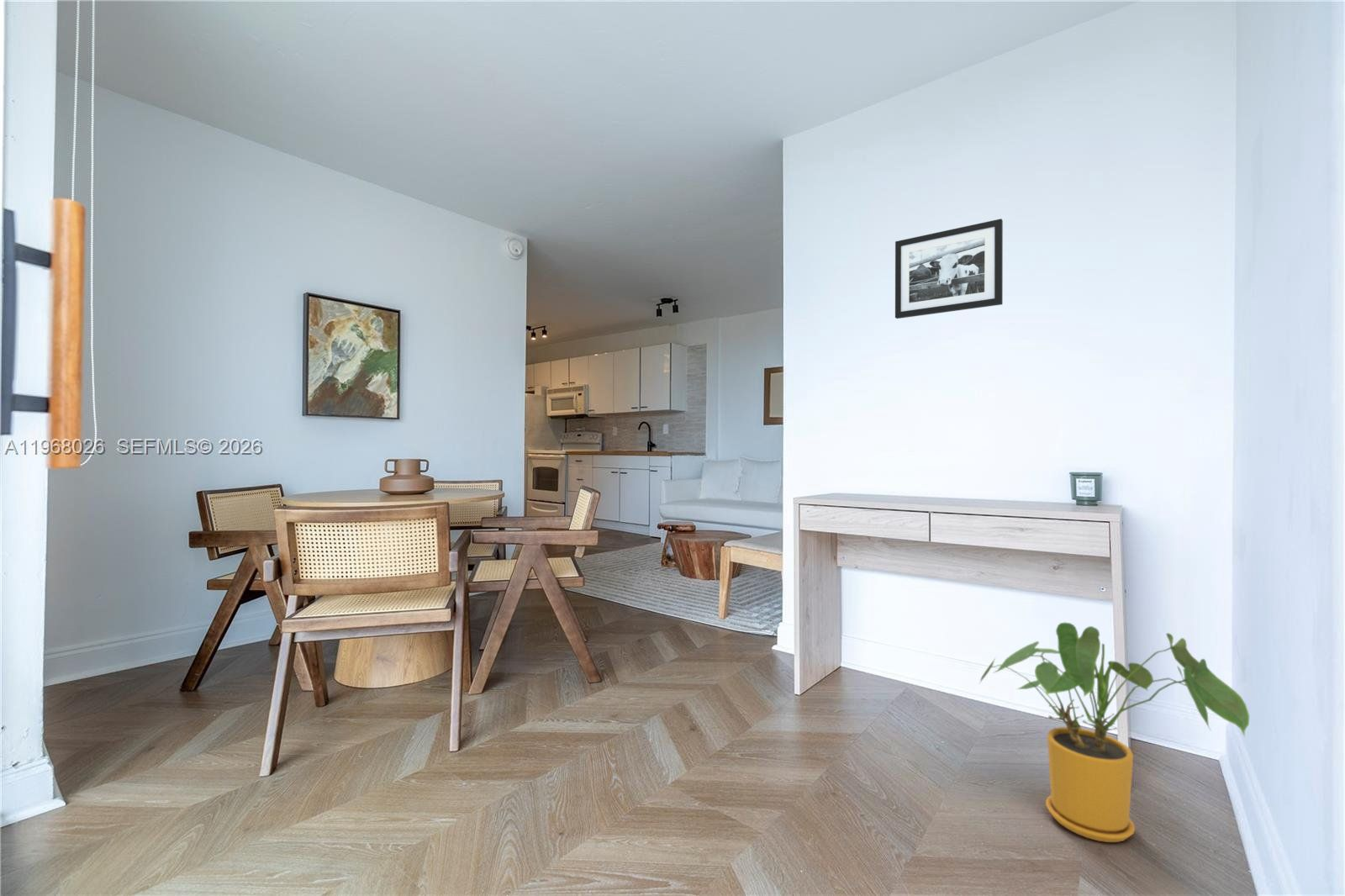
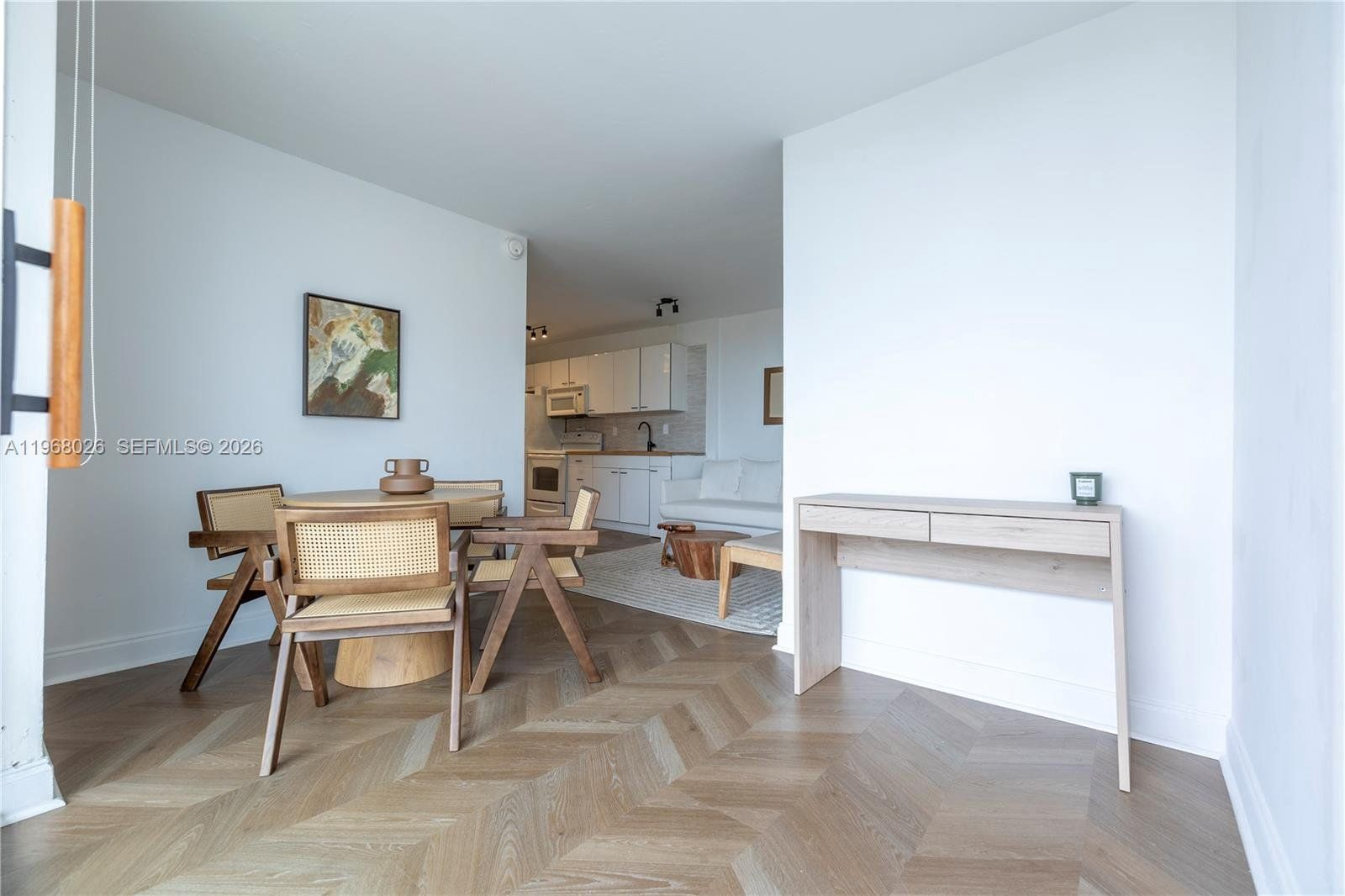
- house plant (1095, 723)
- picture frame (946, 271)
